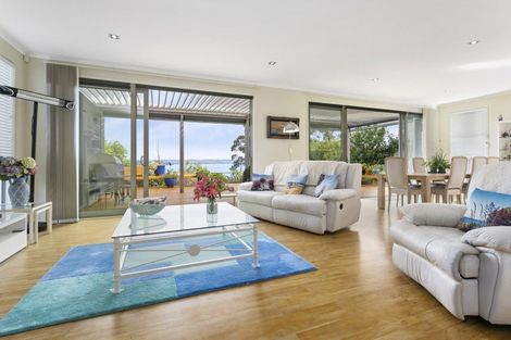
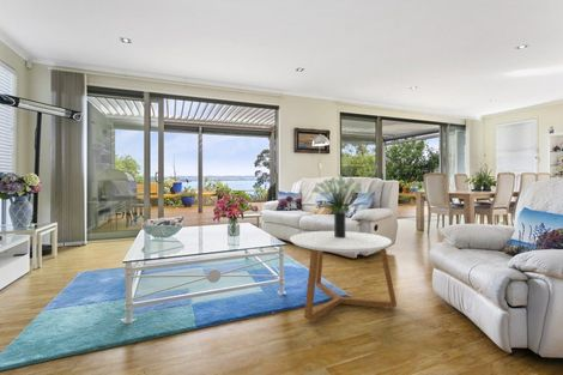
+ coffee table (321, 270)
+ potted plant (341, 205)
